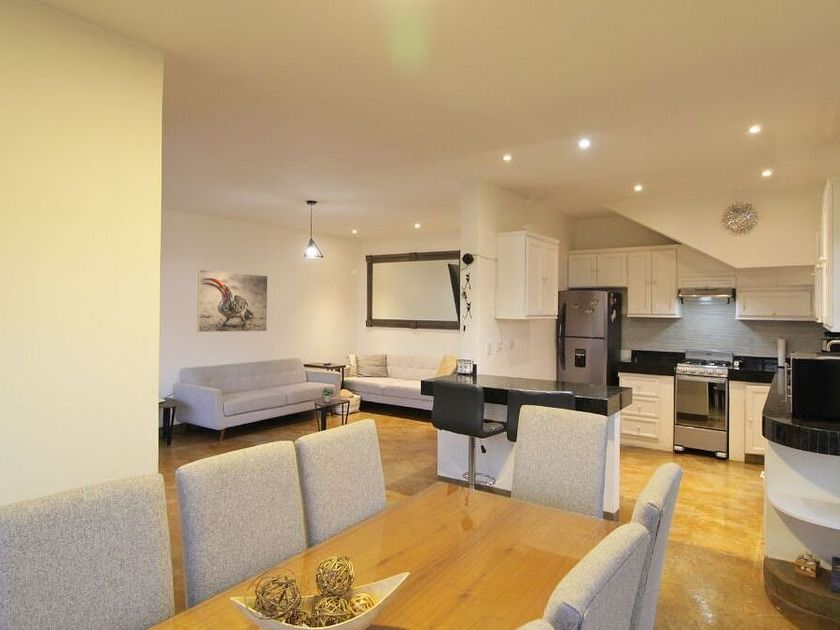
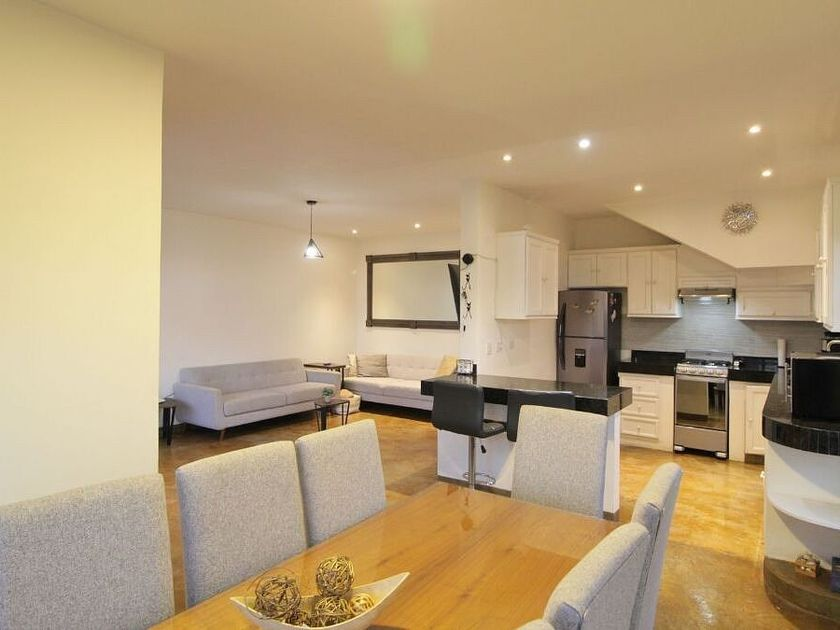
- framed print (234, 302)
